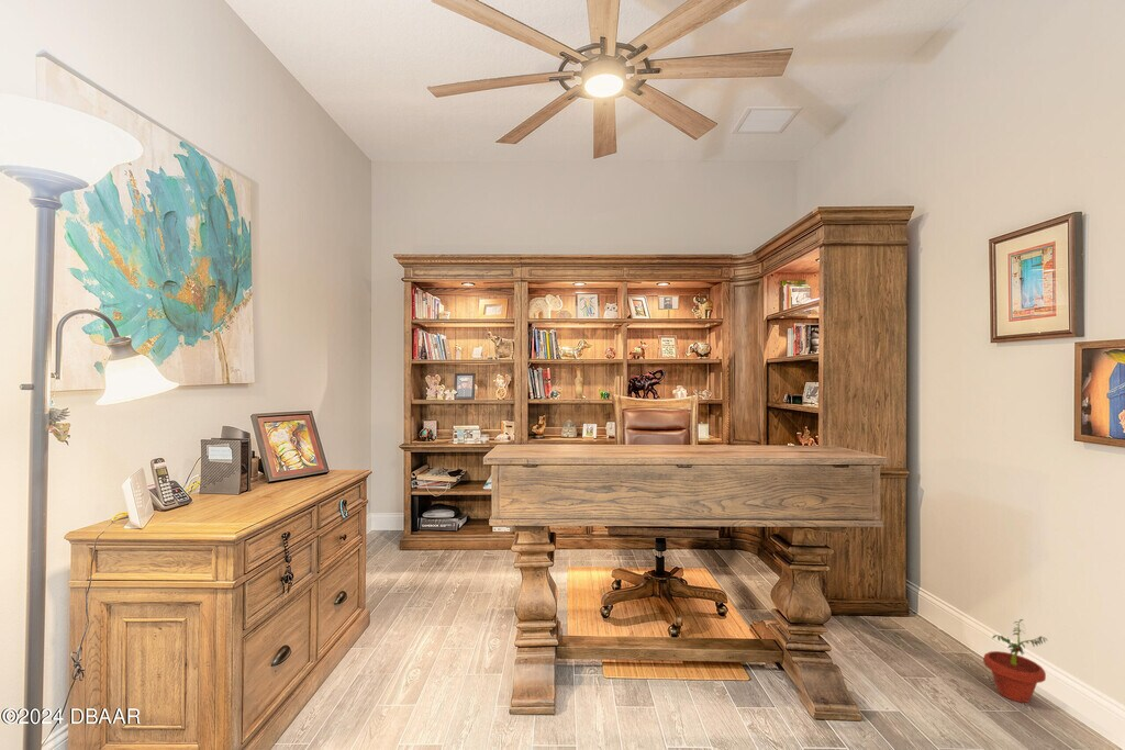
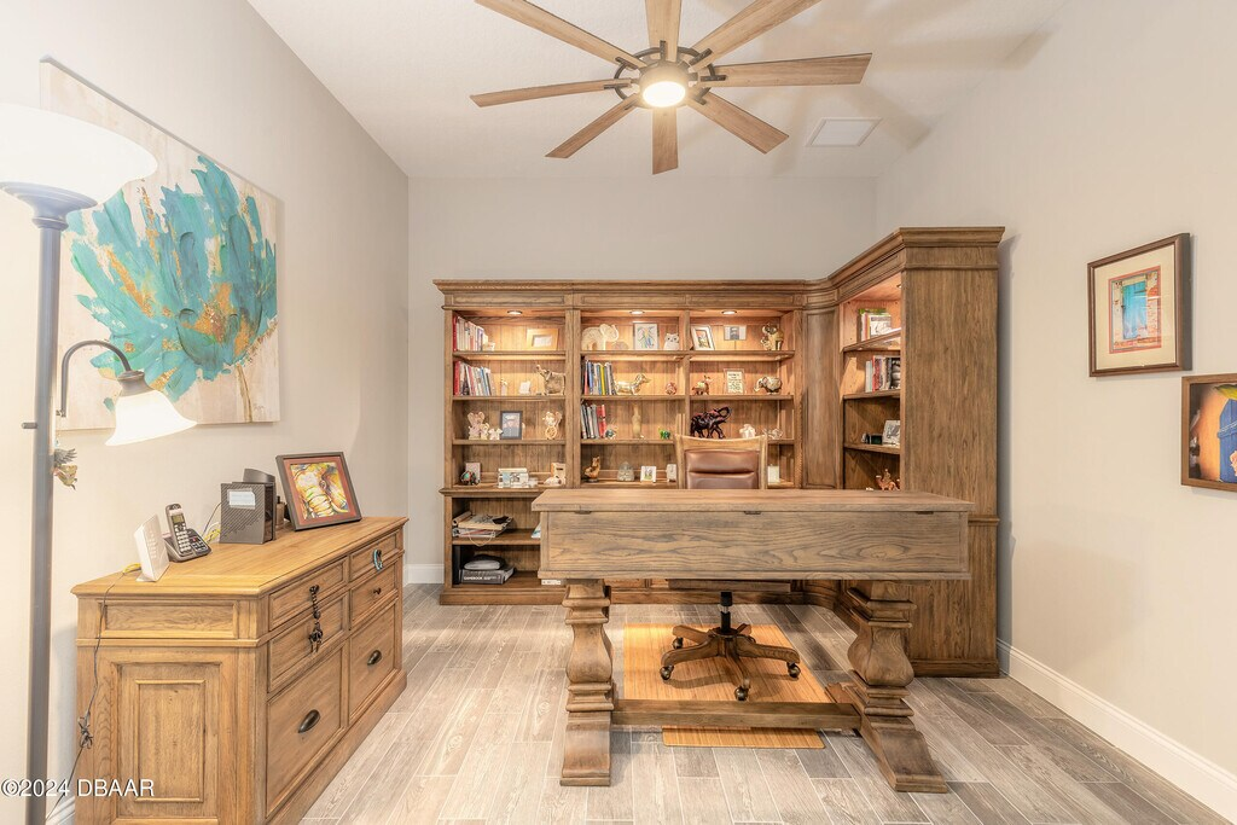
- potted plant (1015, 658)
